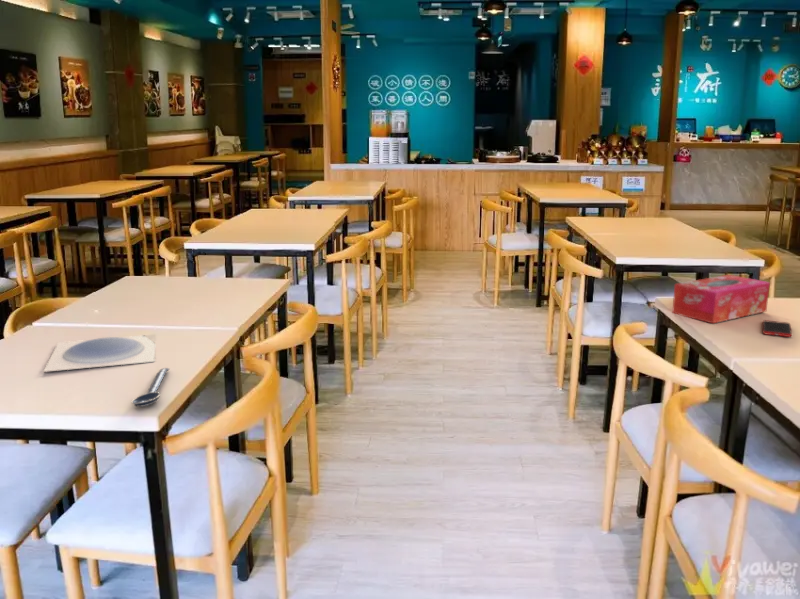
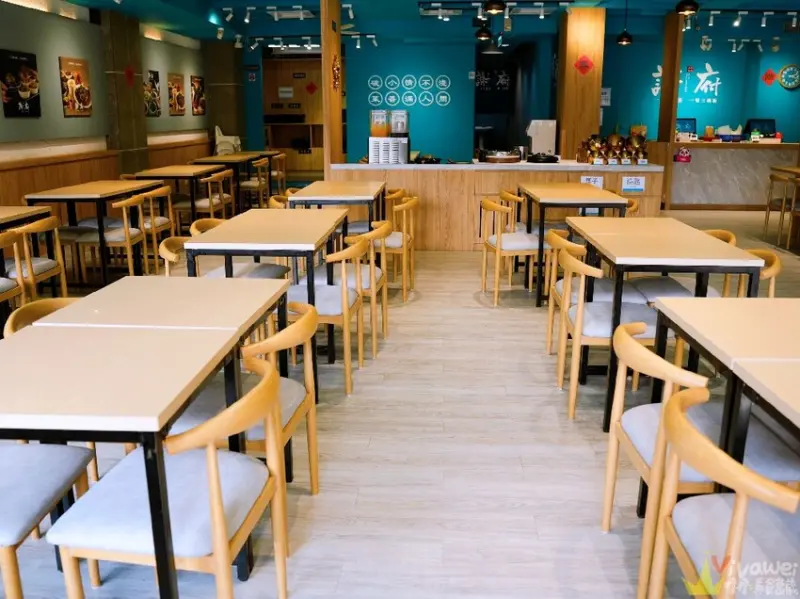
- plate (103, 347)
- cell phone (776, 328)
- tissue box (721, 297)
- spoon (156, 385)
